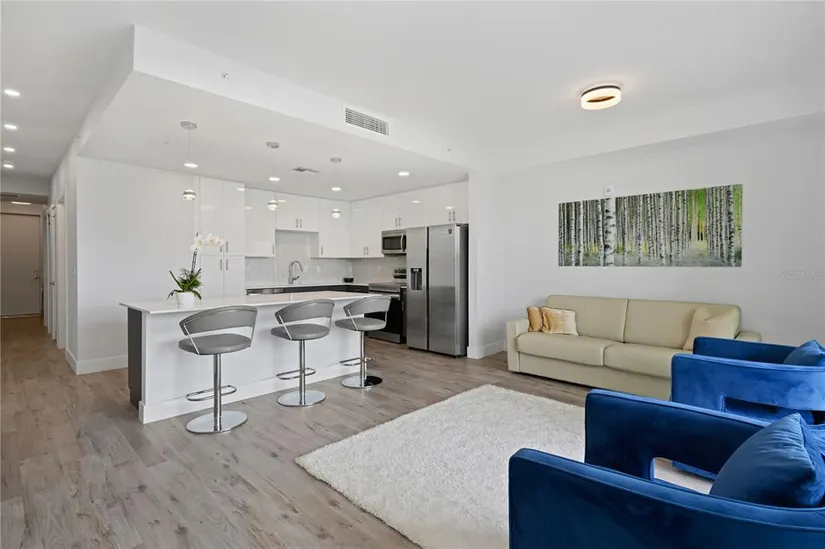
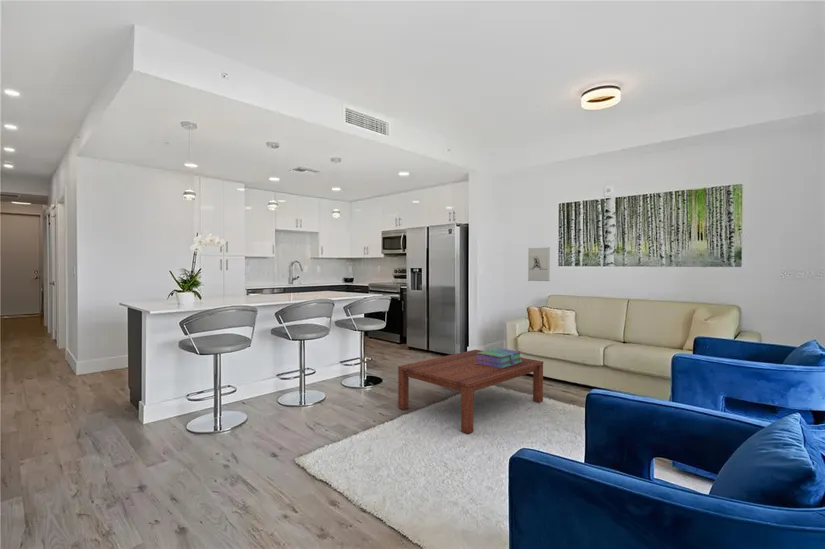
+ coffee table (472, 384)
+ stack of books (499, 357)
+ wall sculpture (538, 264)
